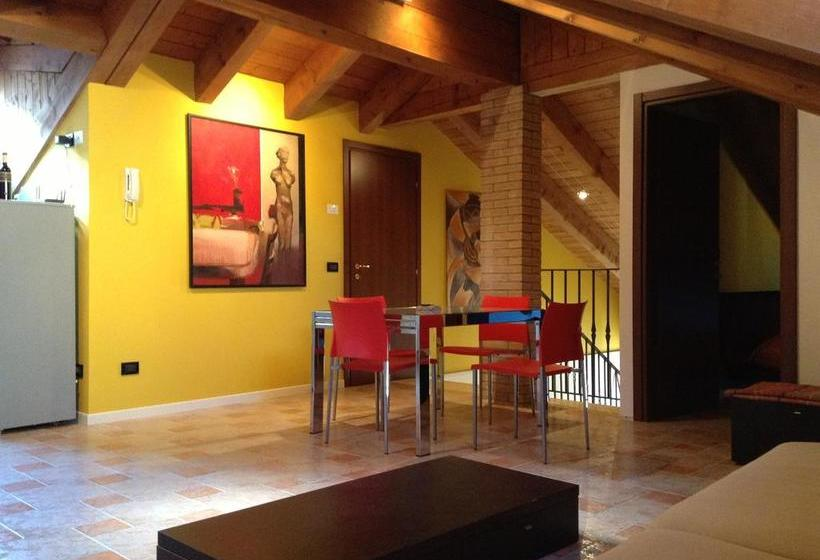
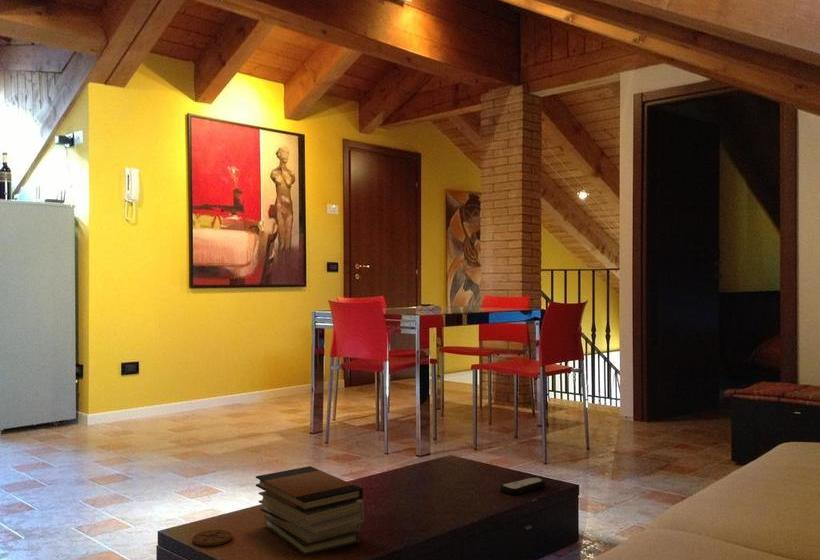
+ book stack (309, 508)
+ remote control (523, 485)
+ coaster (212, 537)
